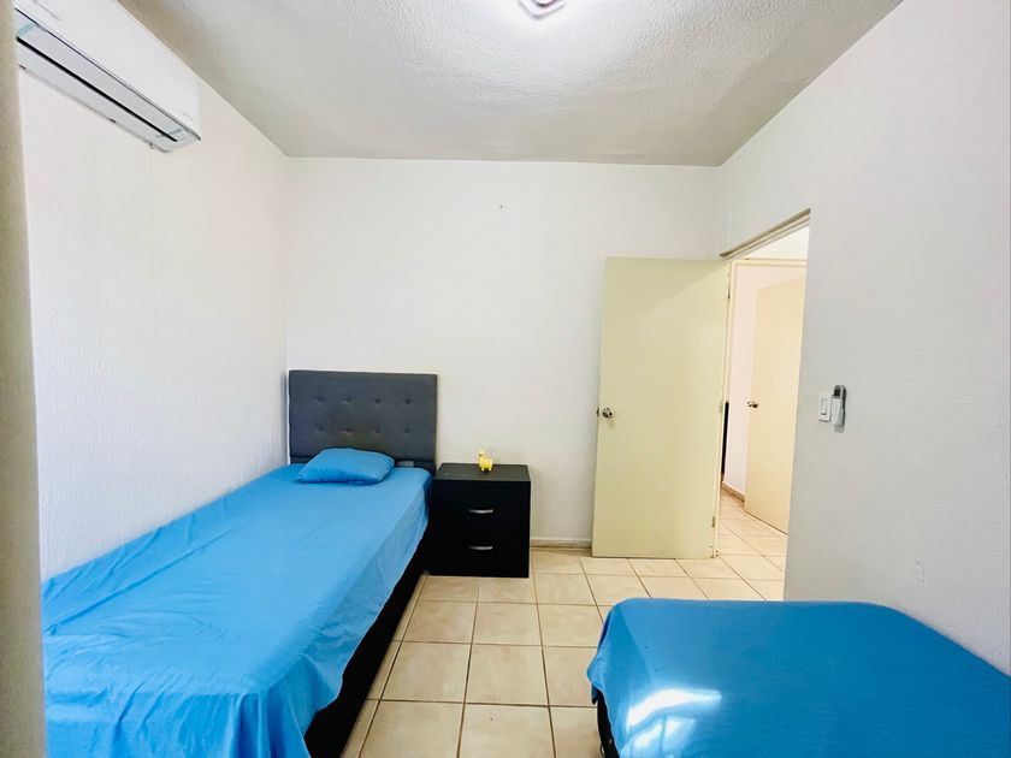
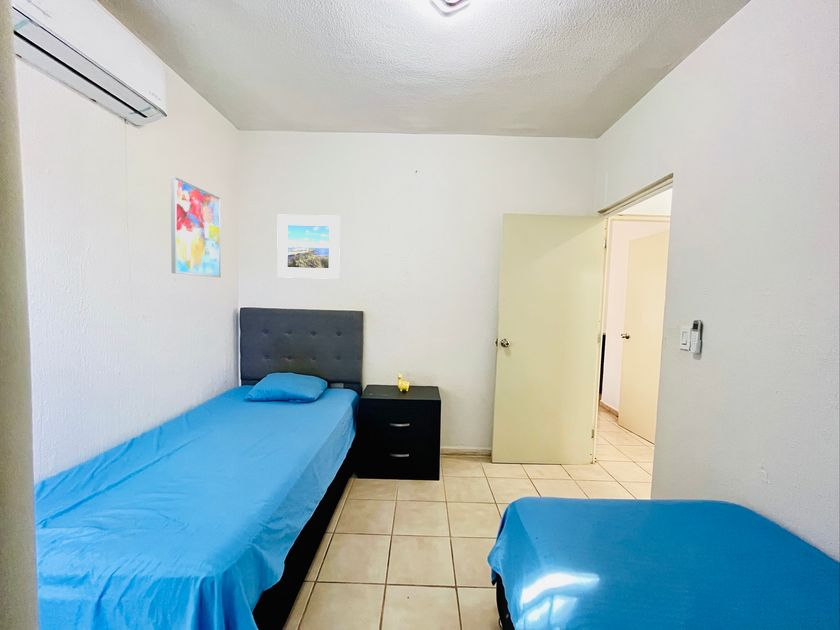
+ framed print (308, 246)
+ wall art (198, 232)
